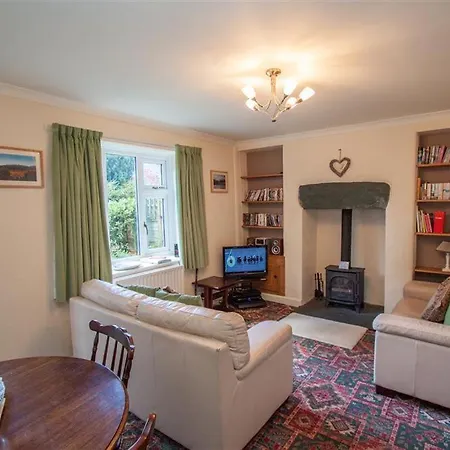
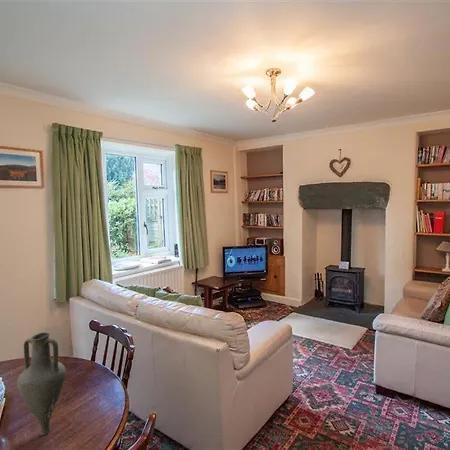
+ vase (42, 384)
